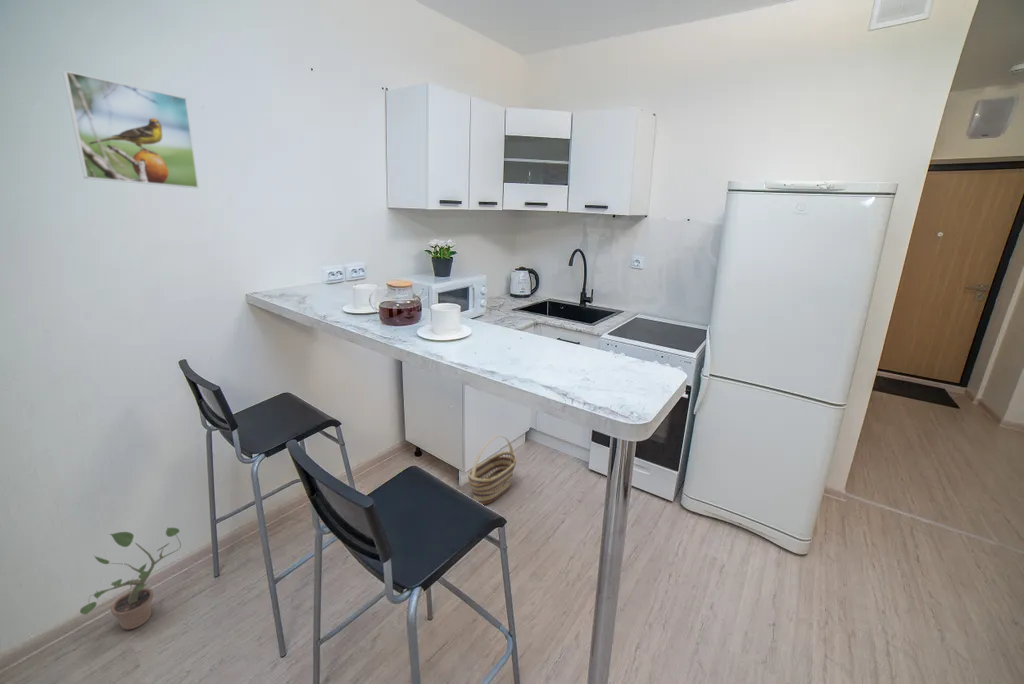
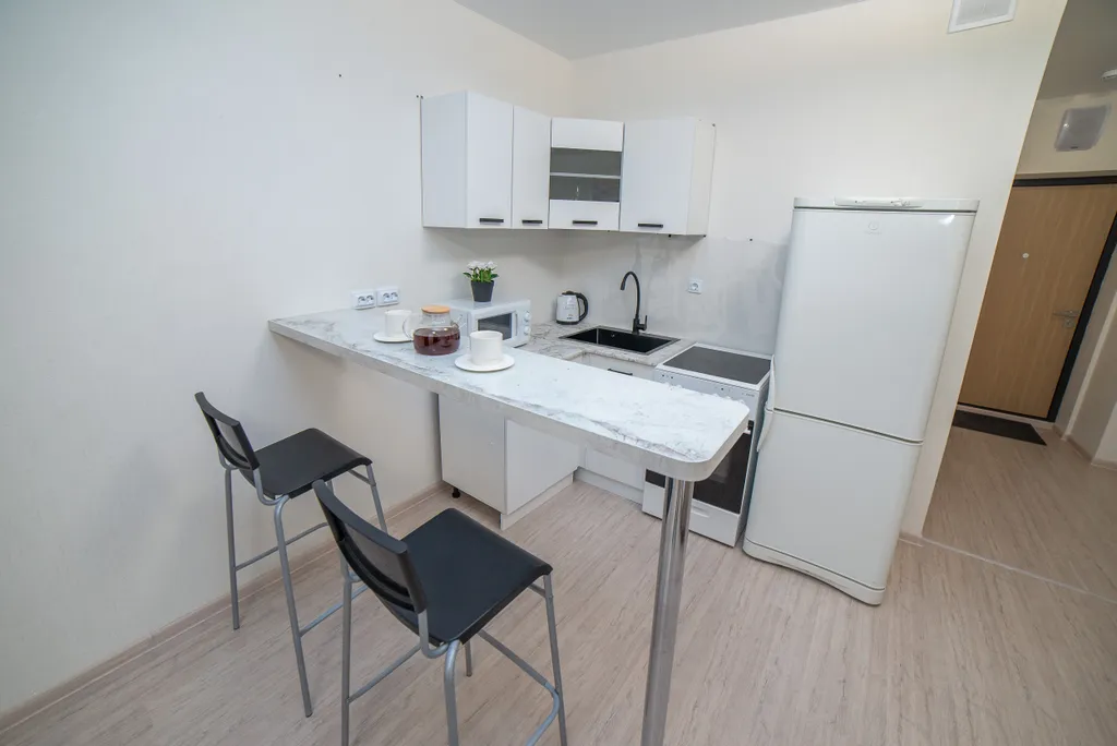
- potted plant (137, 579)
- basket (493, 465)
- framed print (137, 136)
